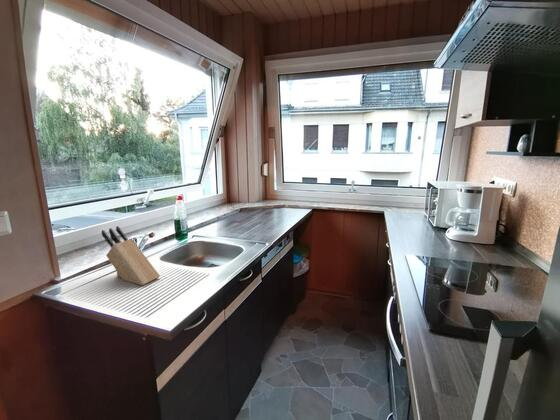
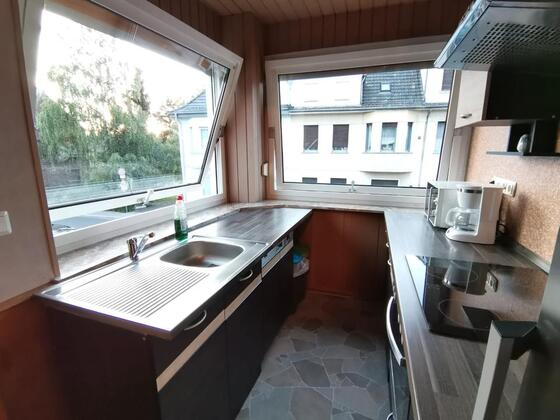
- knife block (128, 253)
